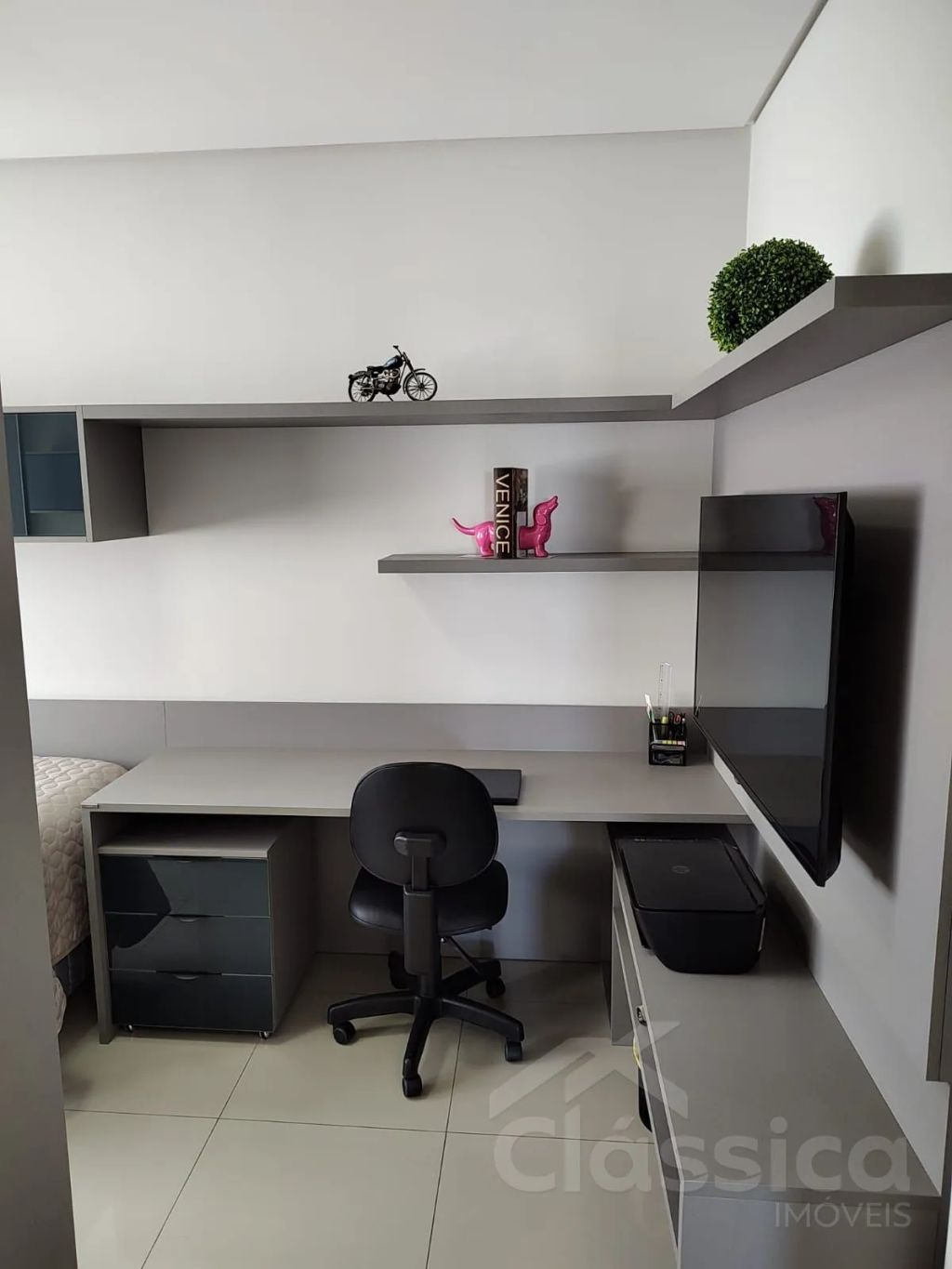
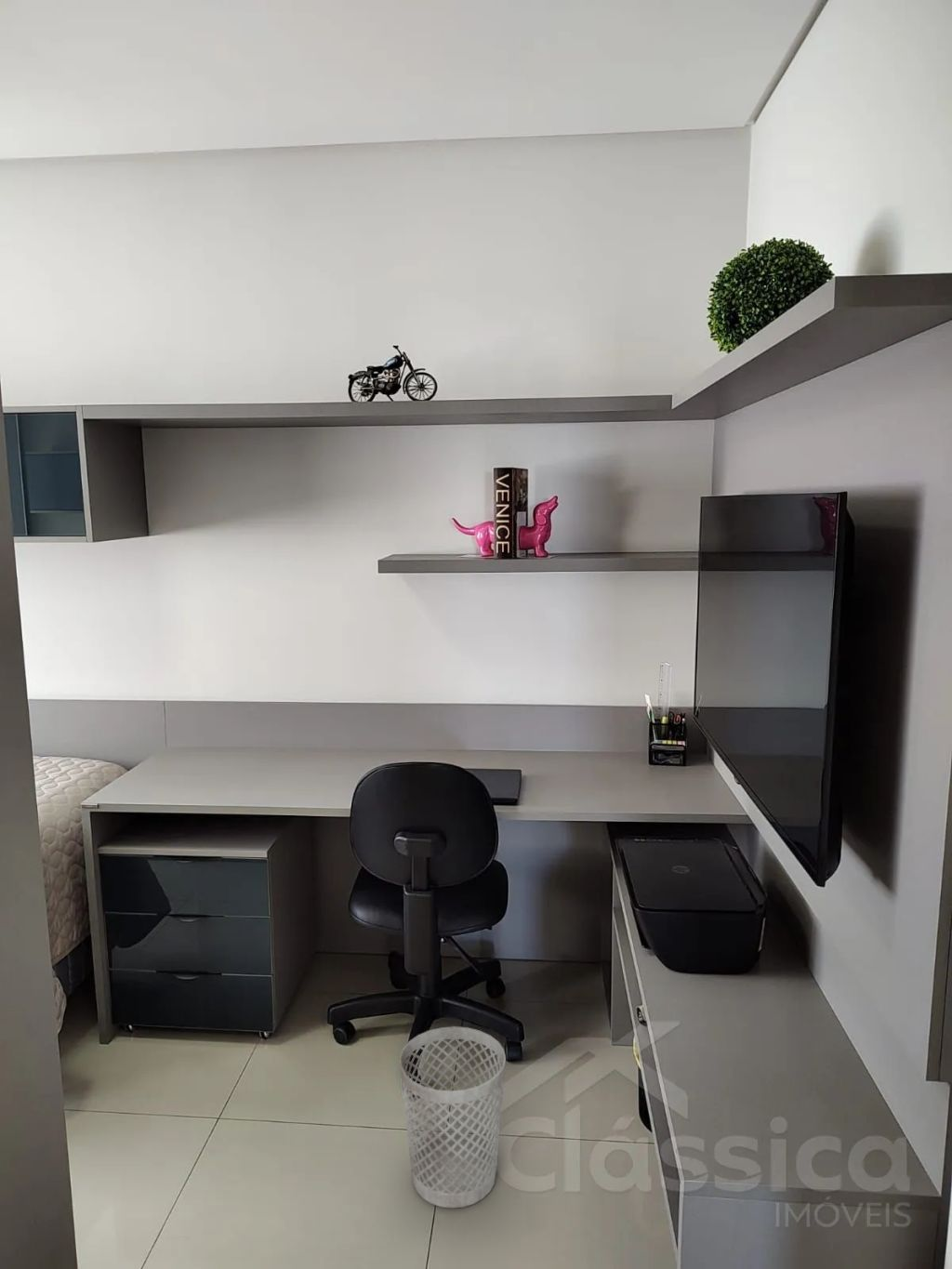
+ wastebasket (453, 1117)
